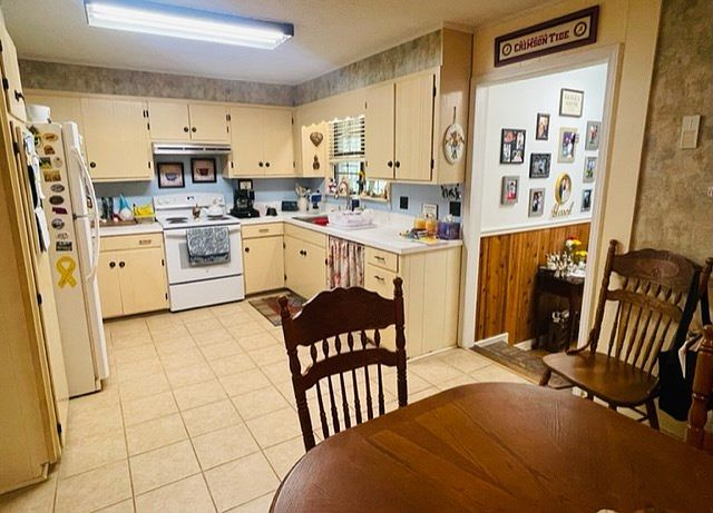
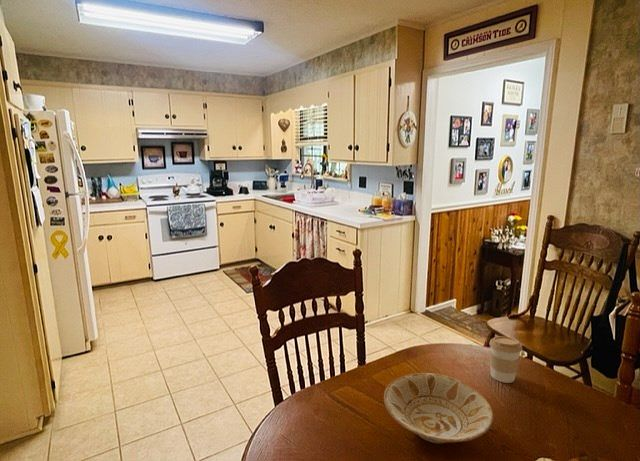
+ bowl (435, 415)
+ coffee cup (504, 358)
